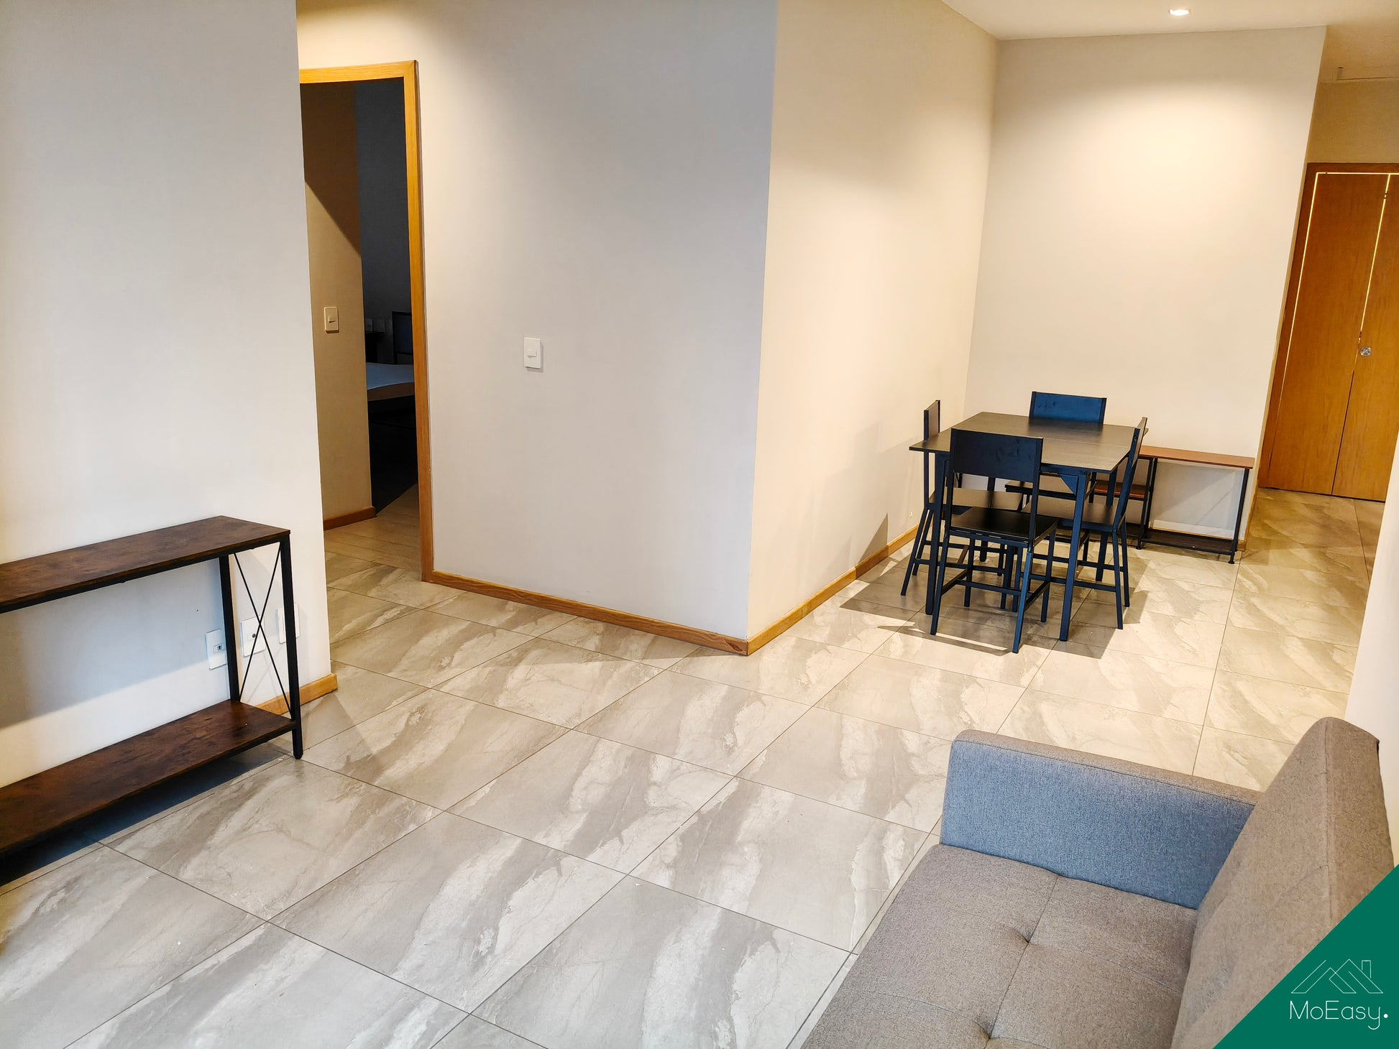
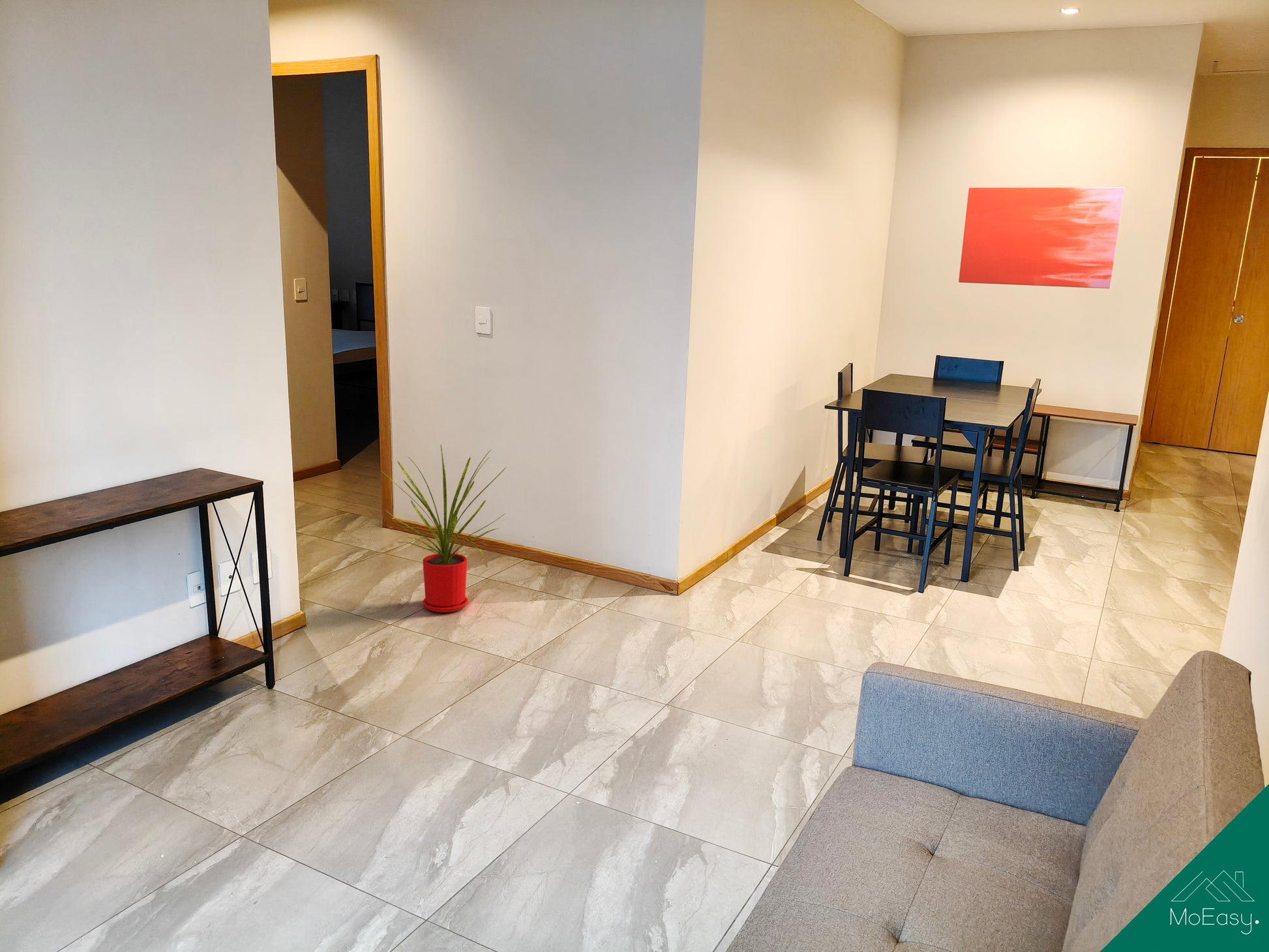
+ wall art (1038, 237)
+ house plant (442, 529)
